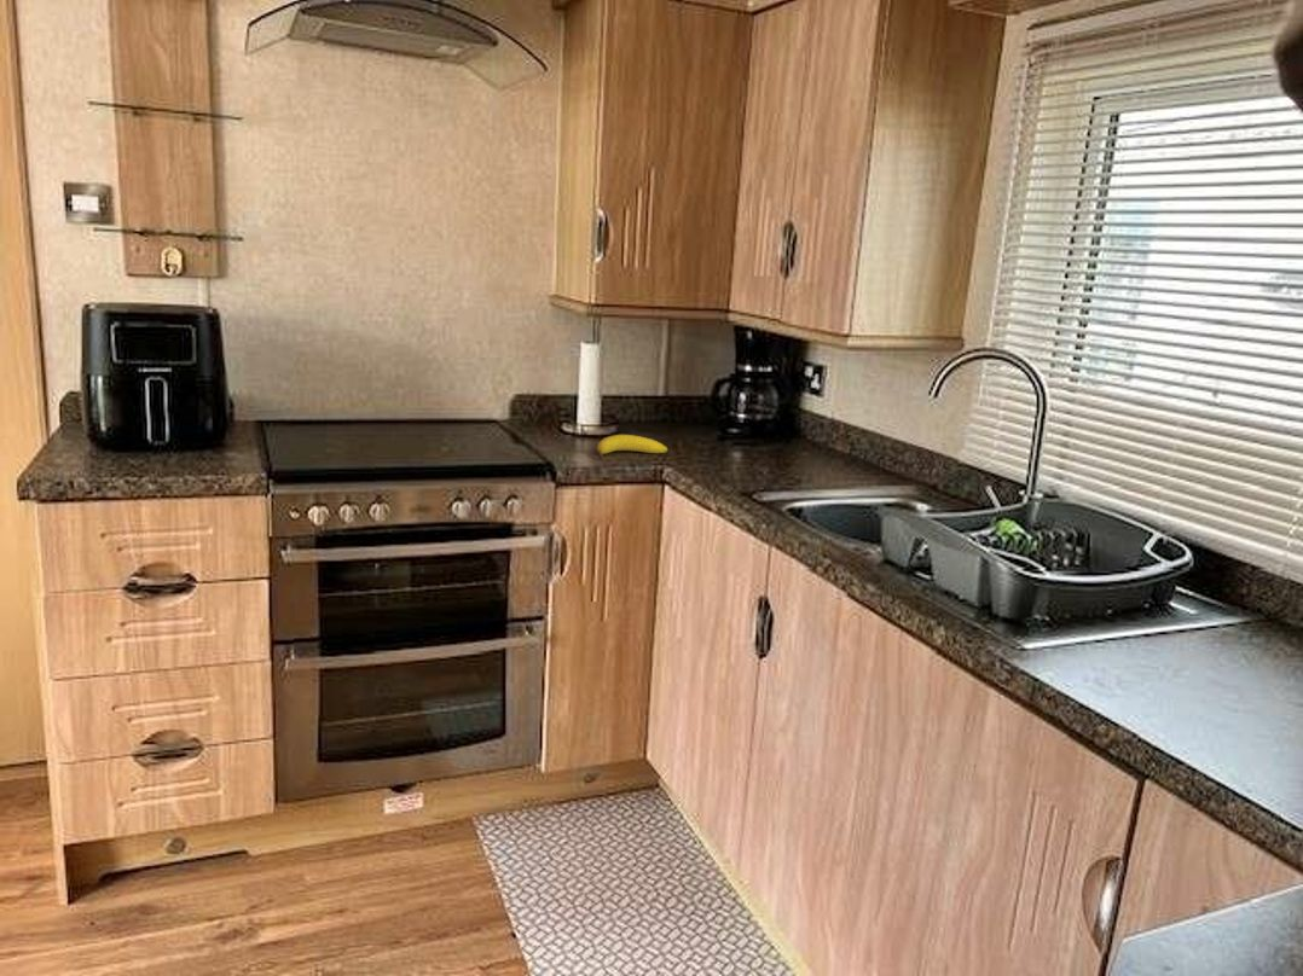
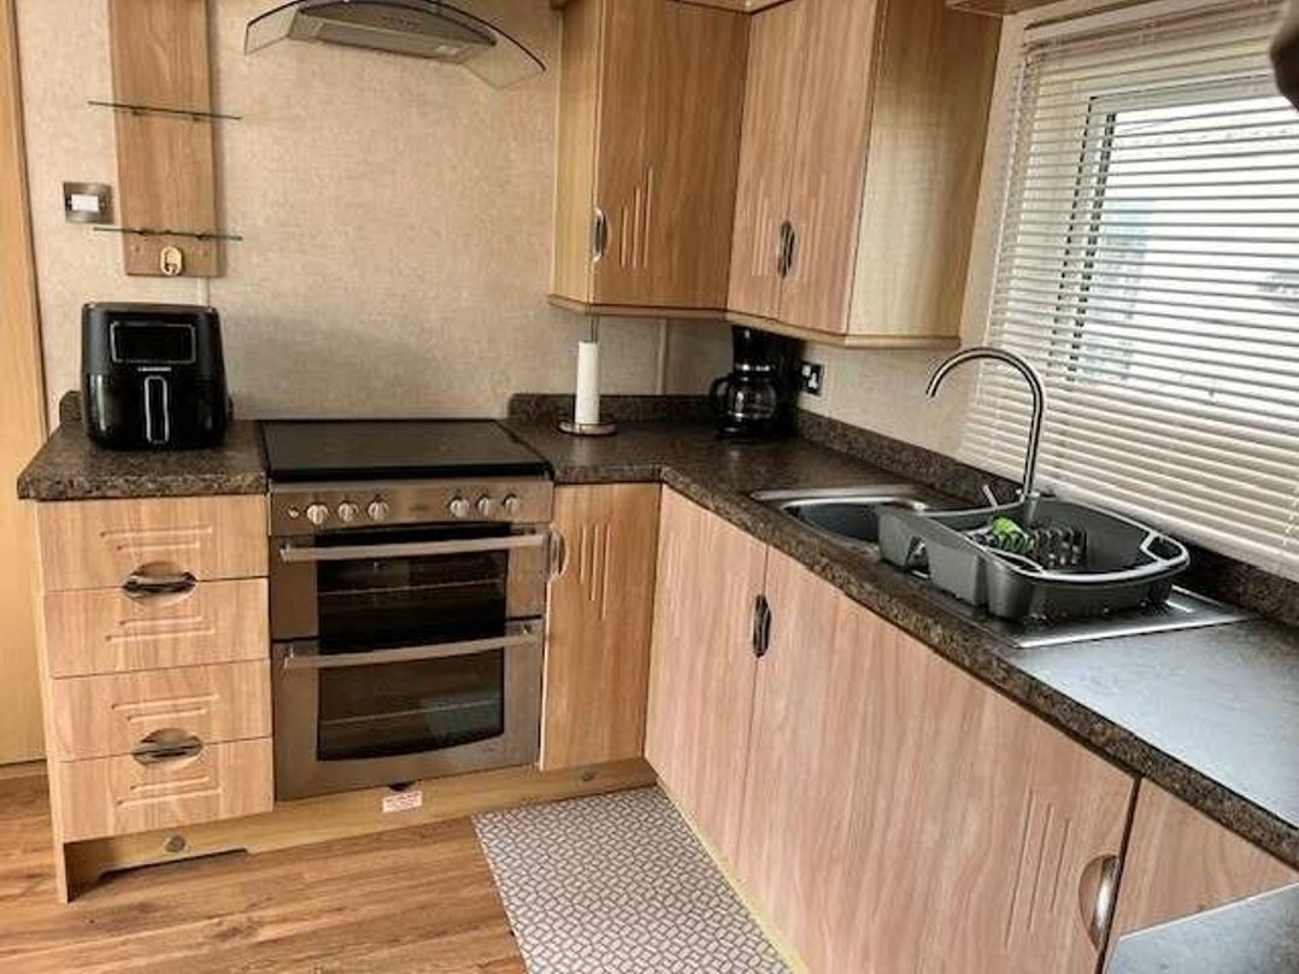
- fruit (629, 445)
